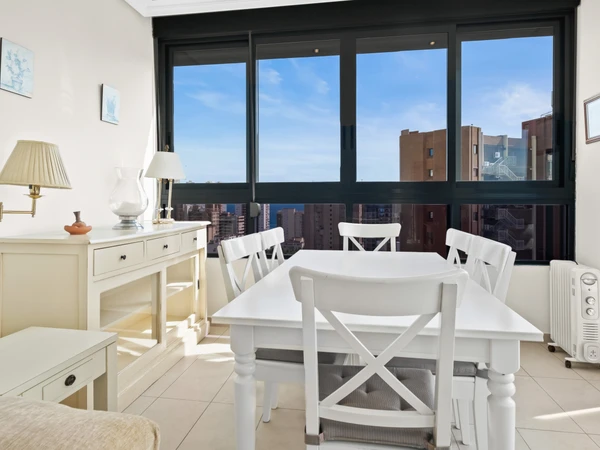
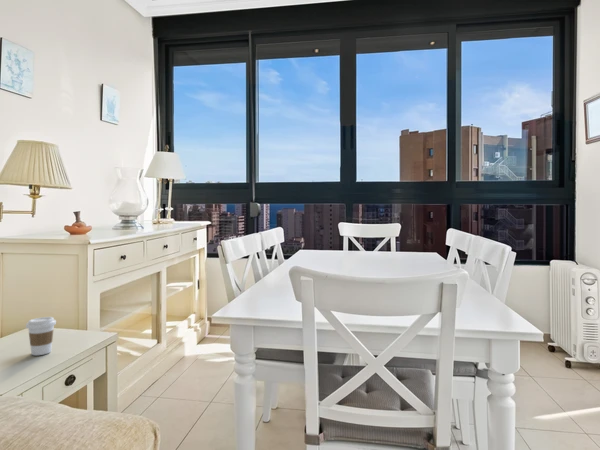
+ coffee cup (41, 335)
